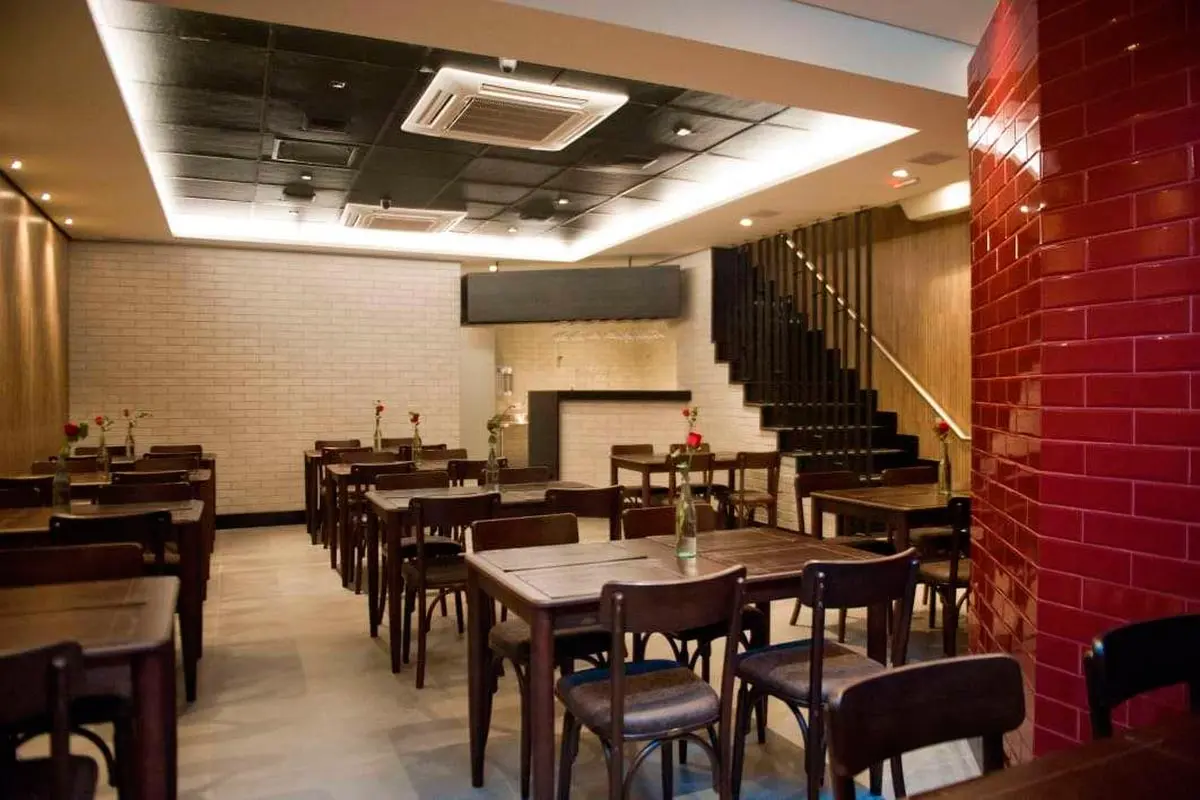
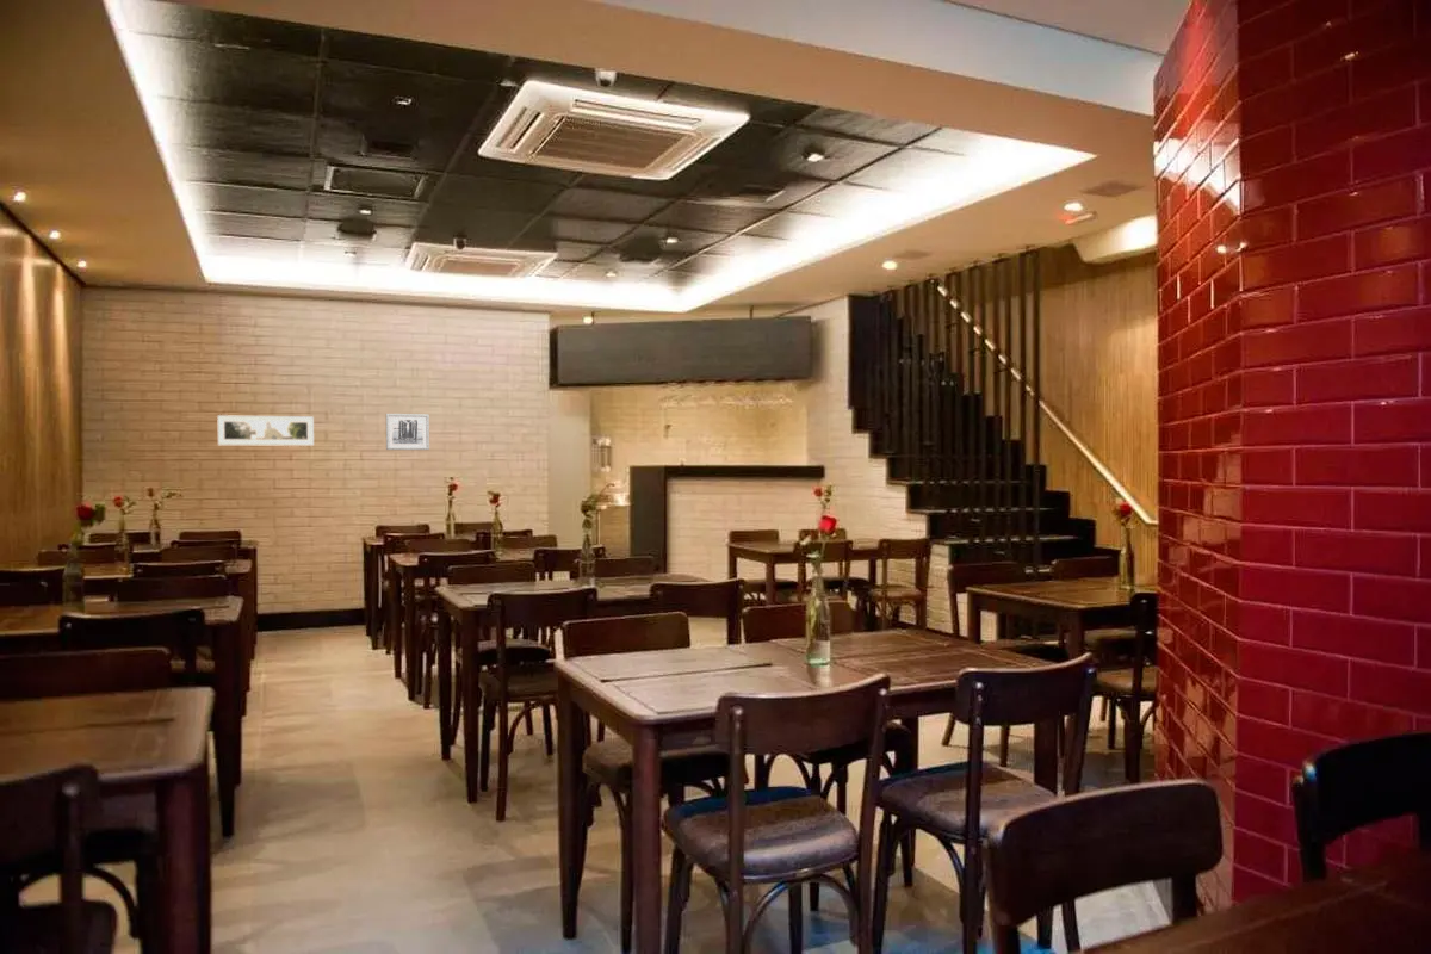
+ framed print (266, 430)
+ wall art (407, 432)
